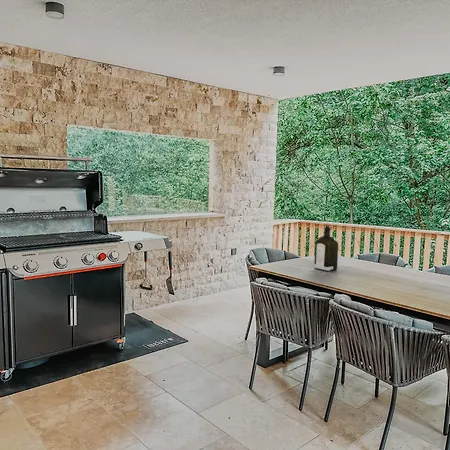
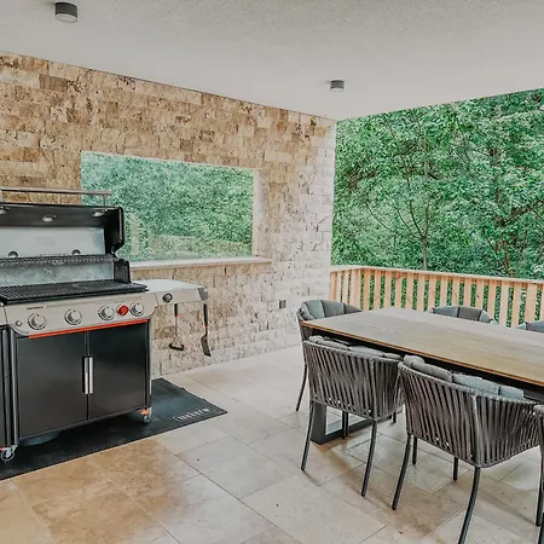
- liquor (326, 247)
